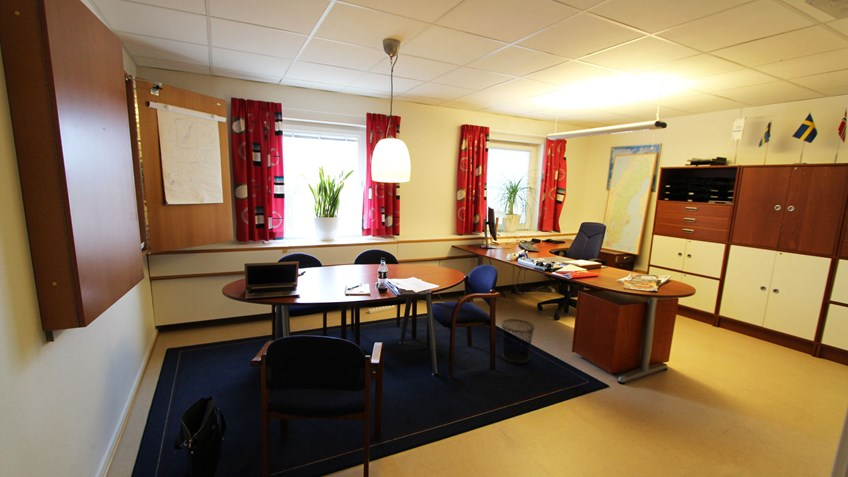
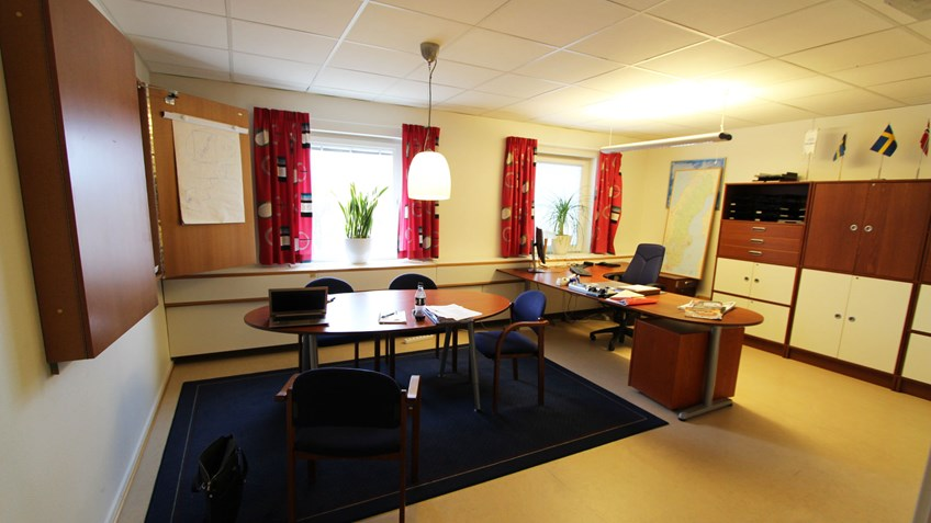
- waste bin (516, 341)
